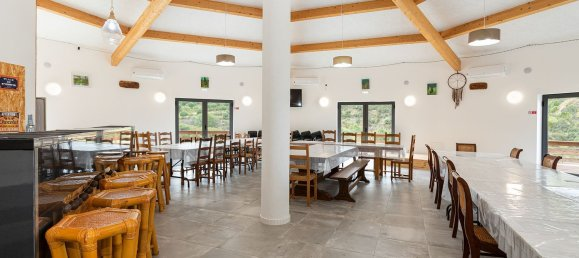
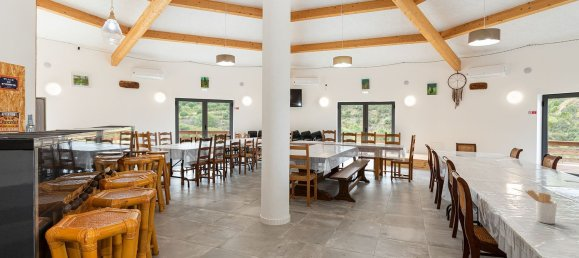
+ utensil holder (540, 205)
